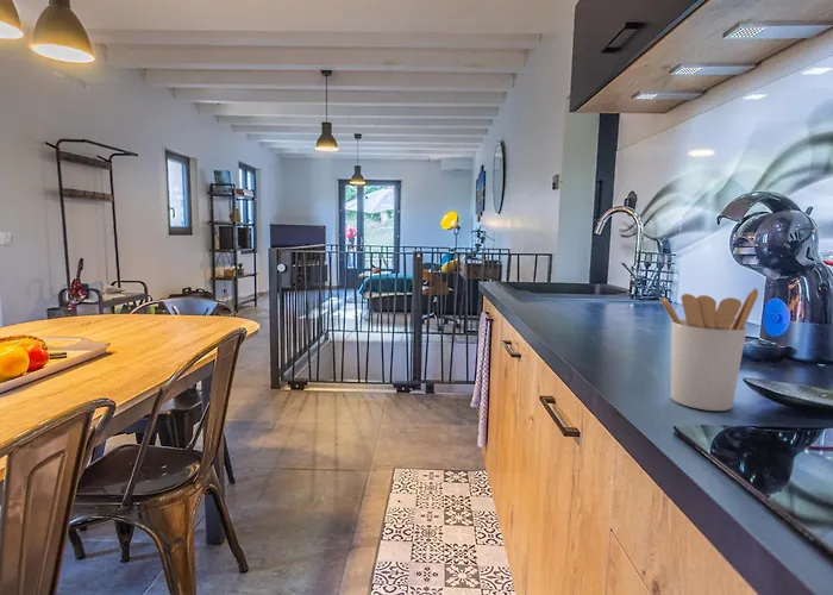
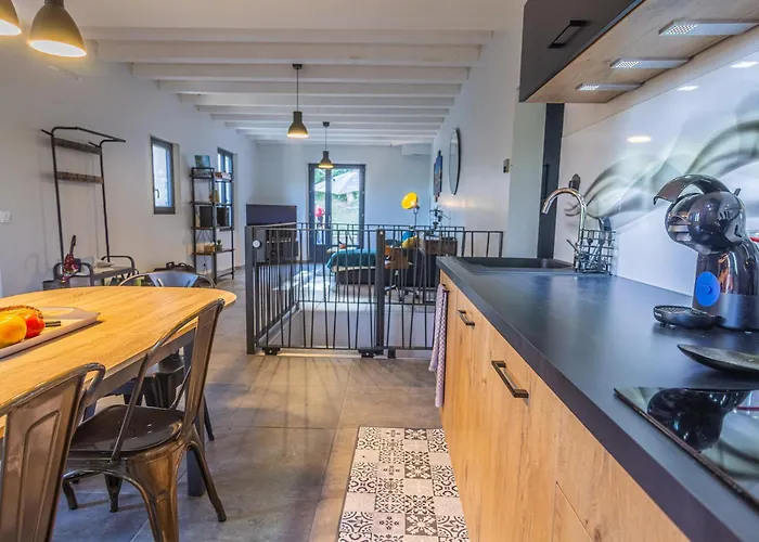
- utensil holder (706, 346)
